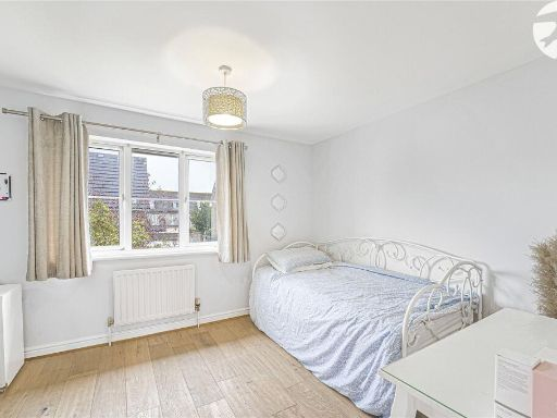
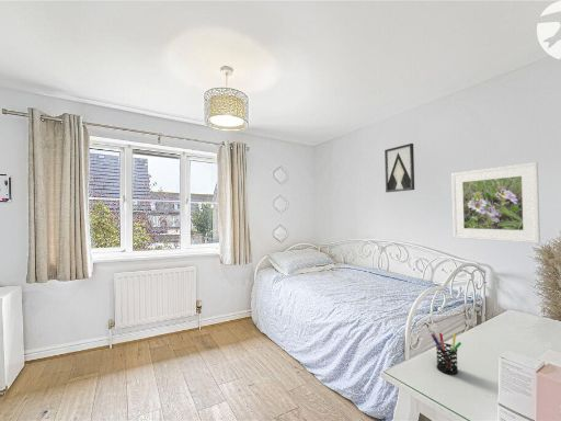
+ wall art (399, 169)
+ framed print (490, 204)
+ pen holder (448, 351)
